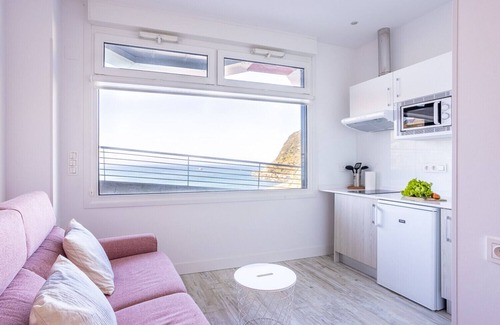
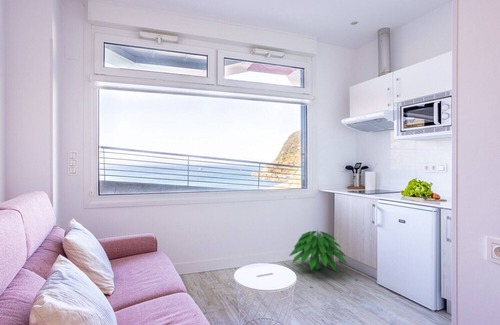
+ indoor plant (317, 248)
